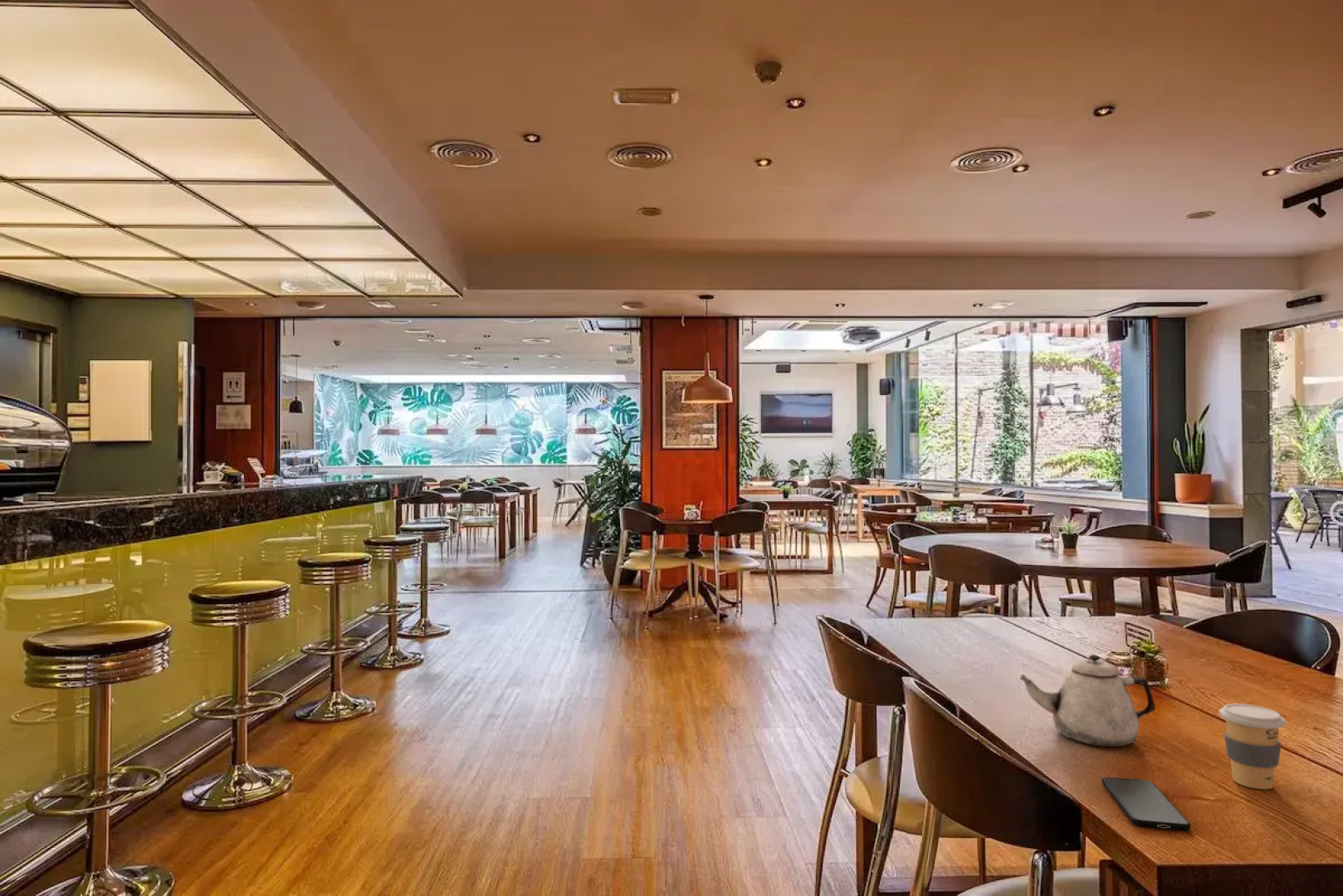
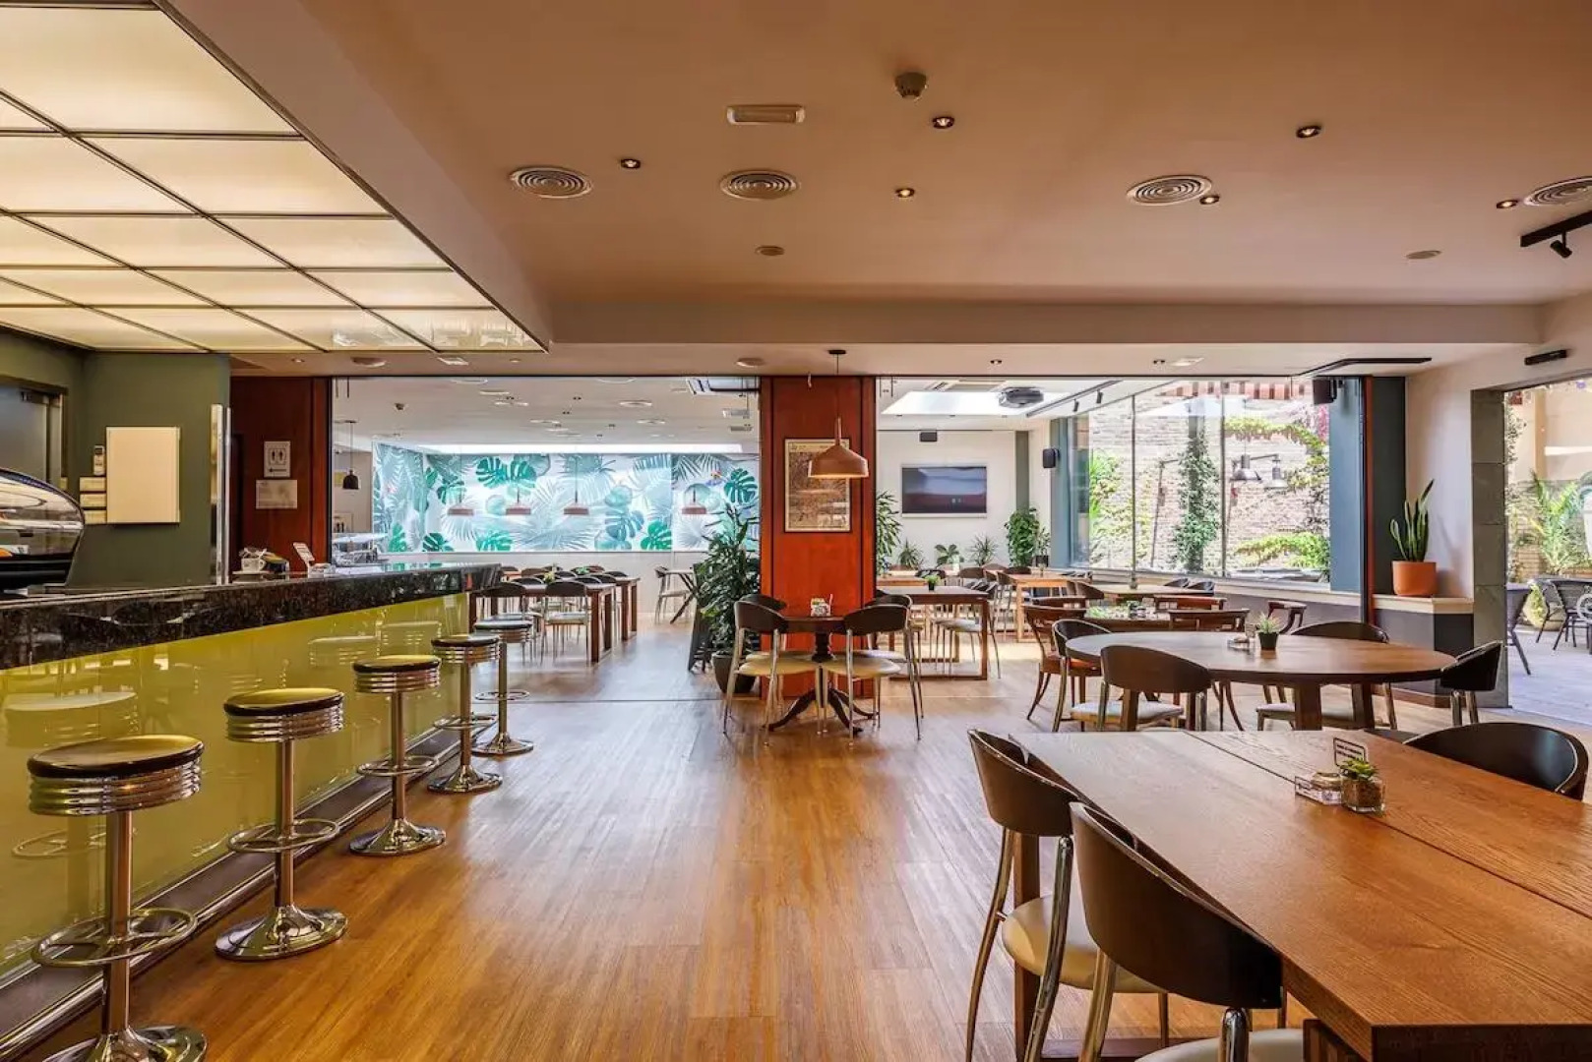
- coffee cup (1252, 746)
- smartphone (1143, 801)
- teapot (1086, 694)
